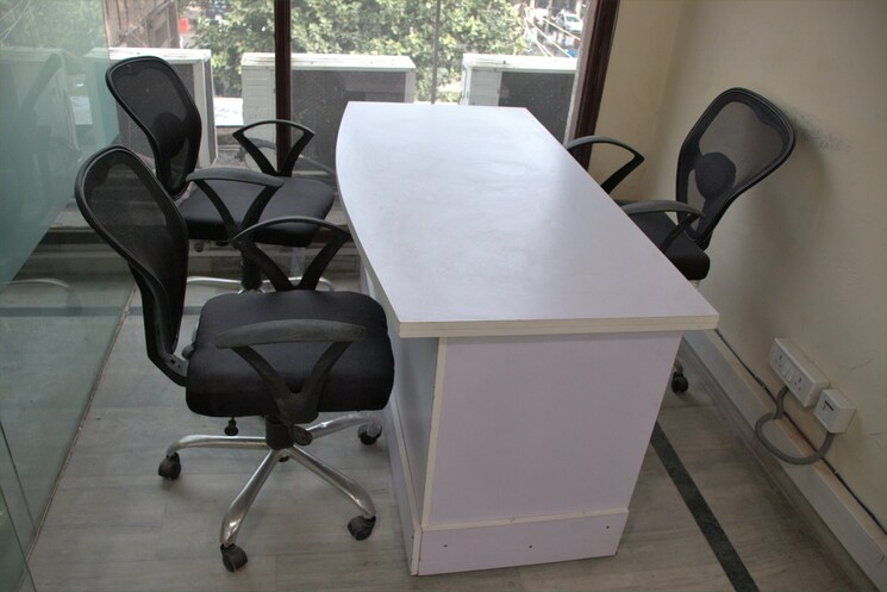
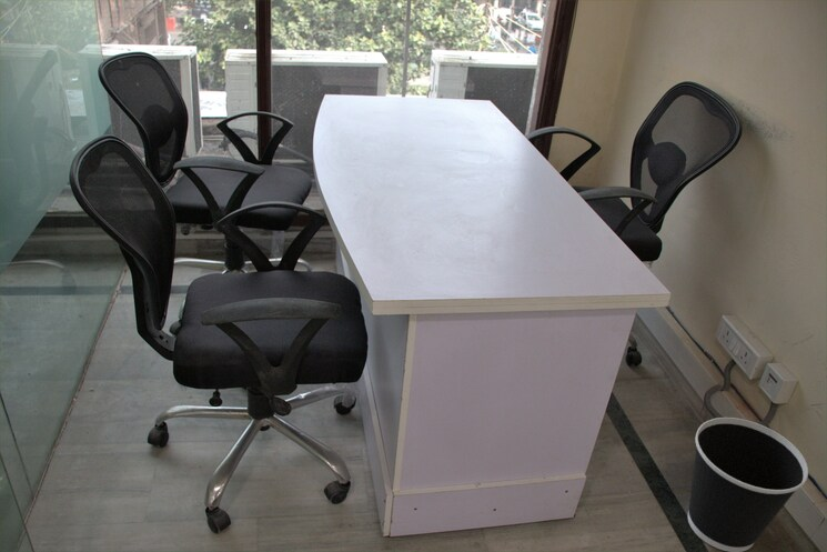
+ wastebasket (735, 490)
